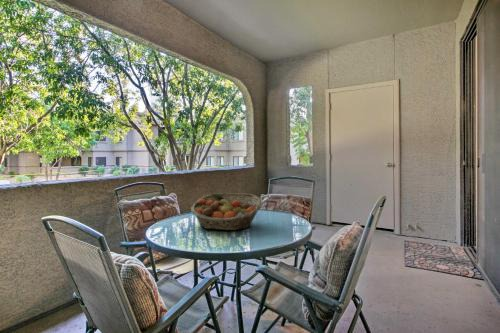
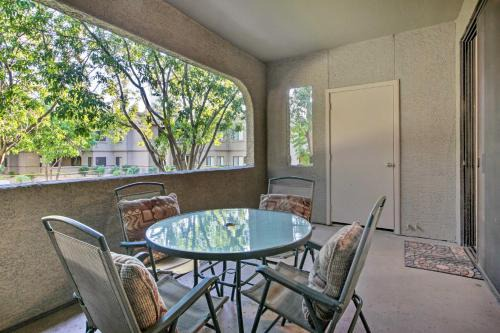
- fruit basket (226, 210)
